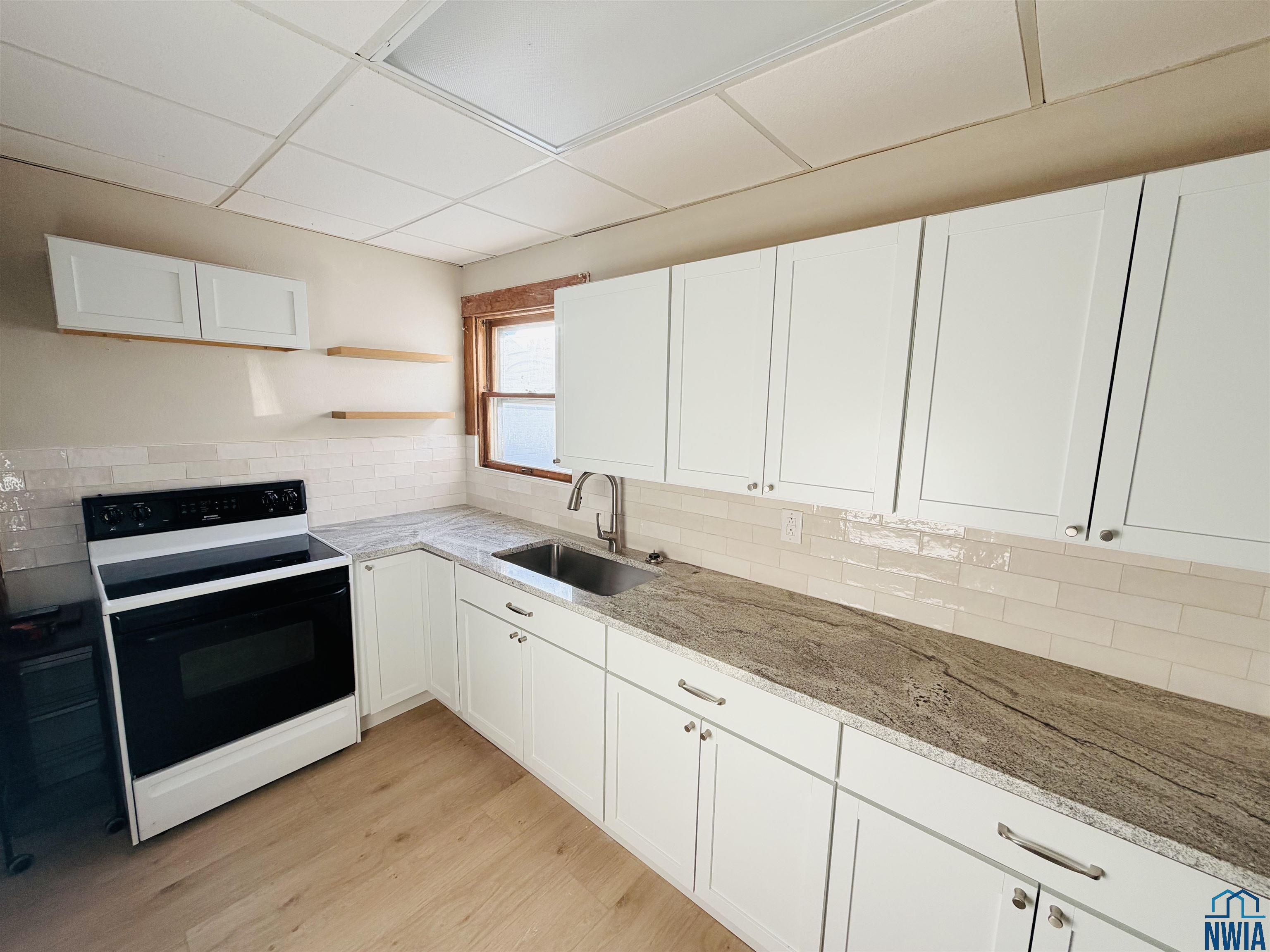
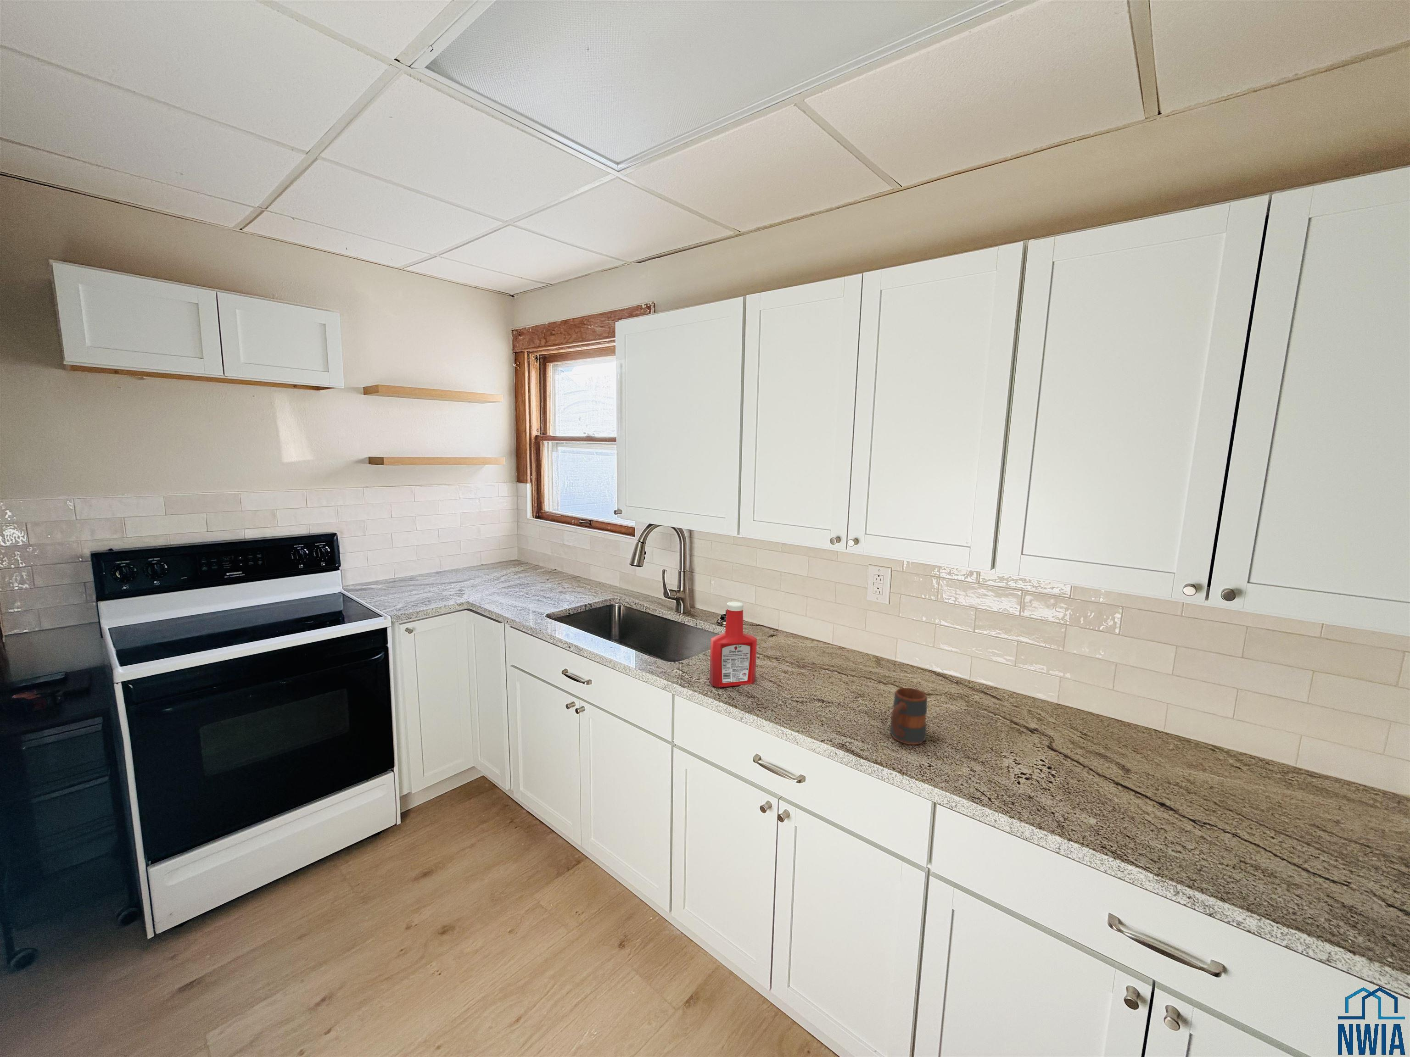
+ mug (906, 717)
+ soap bottle (734, 643)
